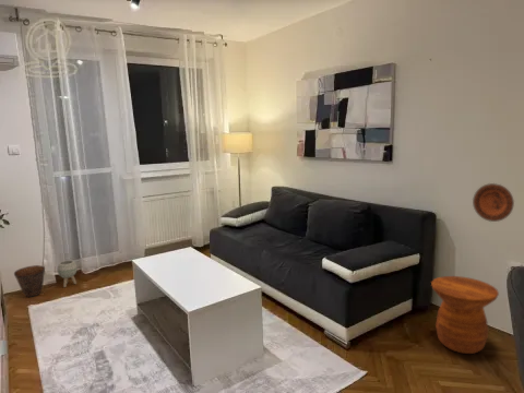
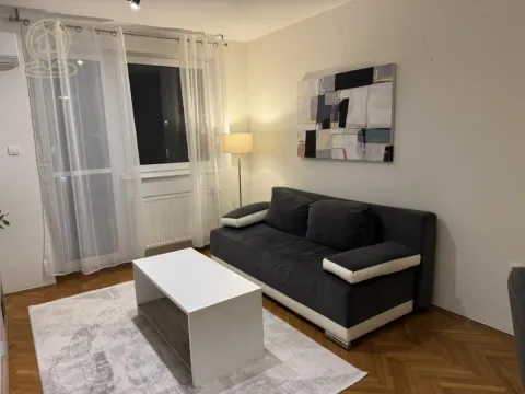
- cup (31, 282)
- planter (68, 273)
- side table (462, 315)
- decorative plate (492, 202)
